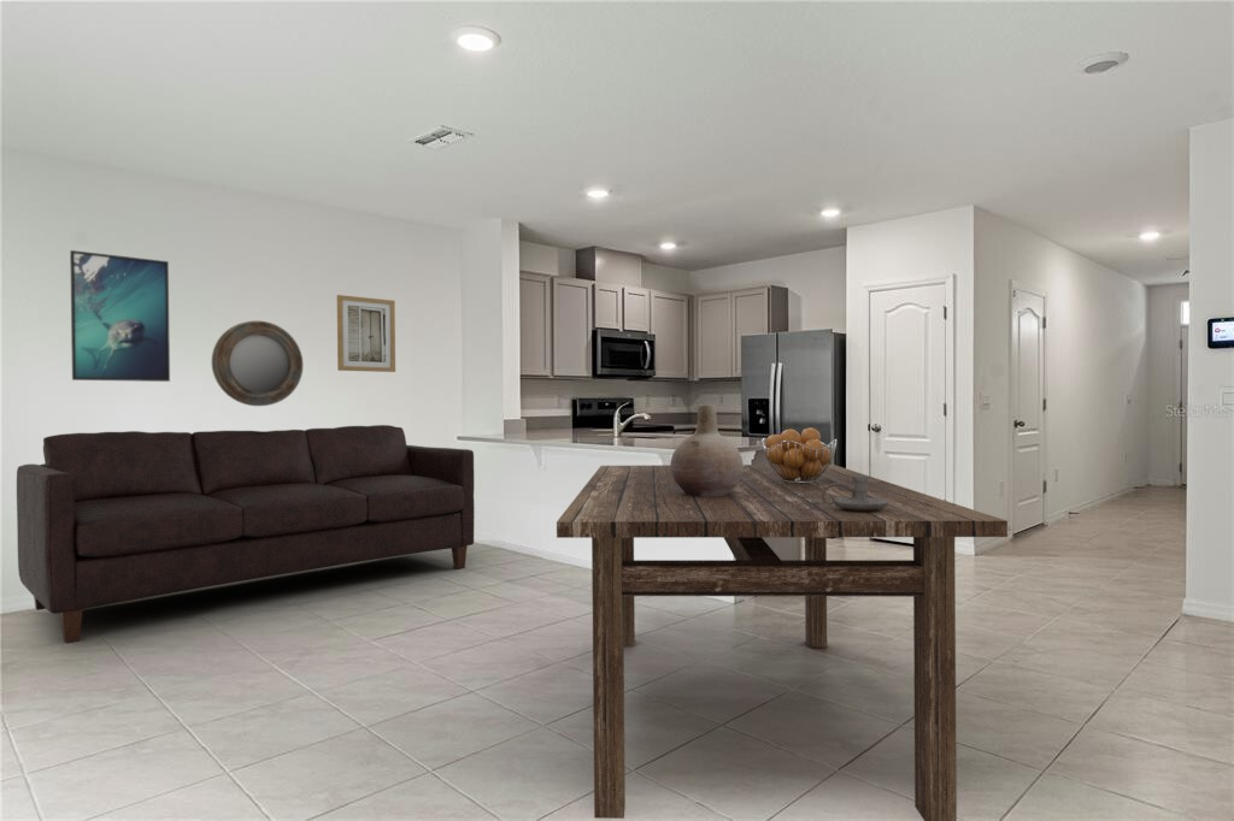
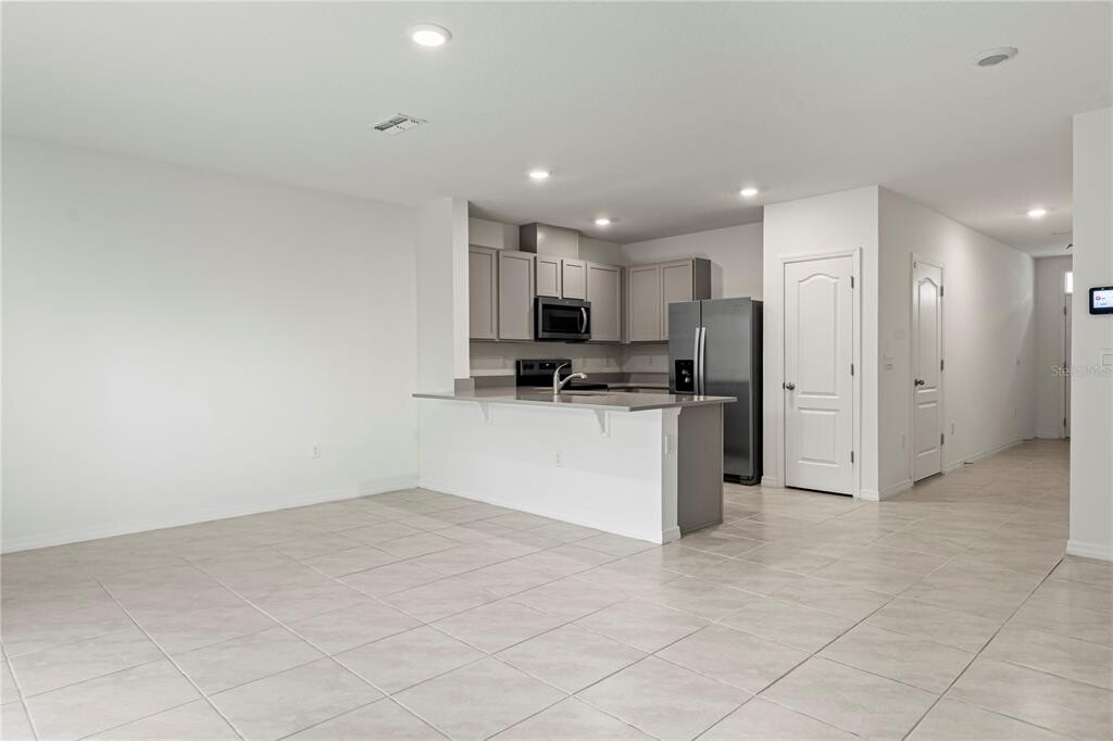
- home mirror (259, 364)
- fruit basket (799, 454)
- sofa (274, 508)
- wall art (366, 333)
- dining table (738, 595)
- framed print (122, 318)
- candle holder (854, 491)
- vase (706, 448)
